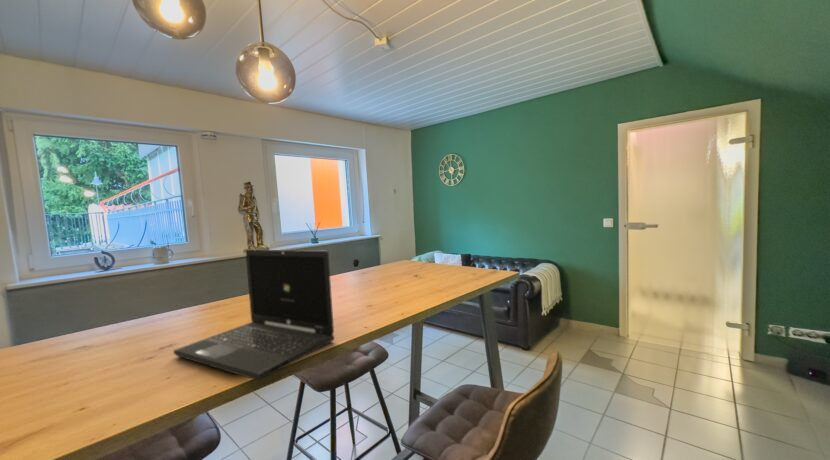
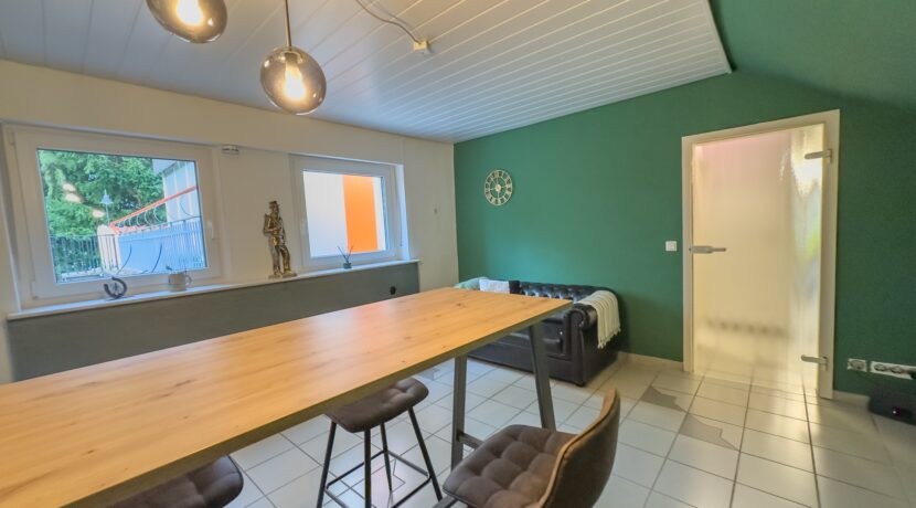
- laptop (252, 302)
